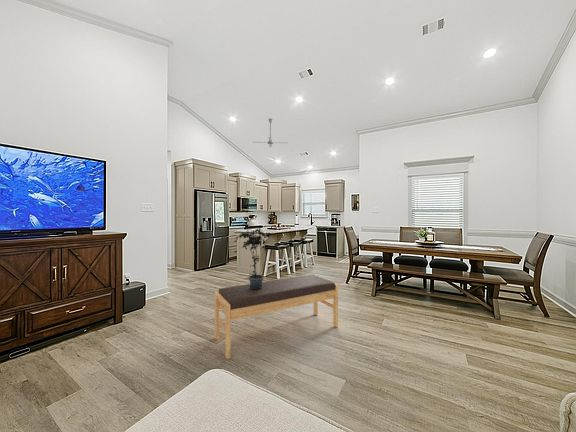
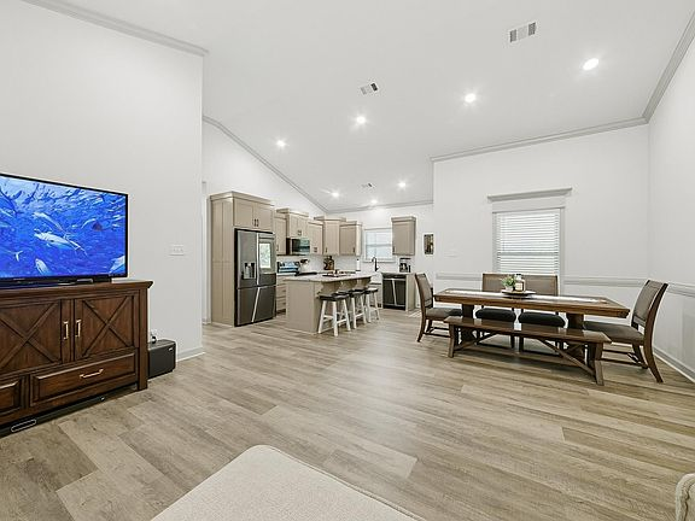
- ceiling fan (270, 131)
- bench (279, 308)
- potted plant (255, 256)
